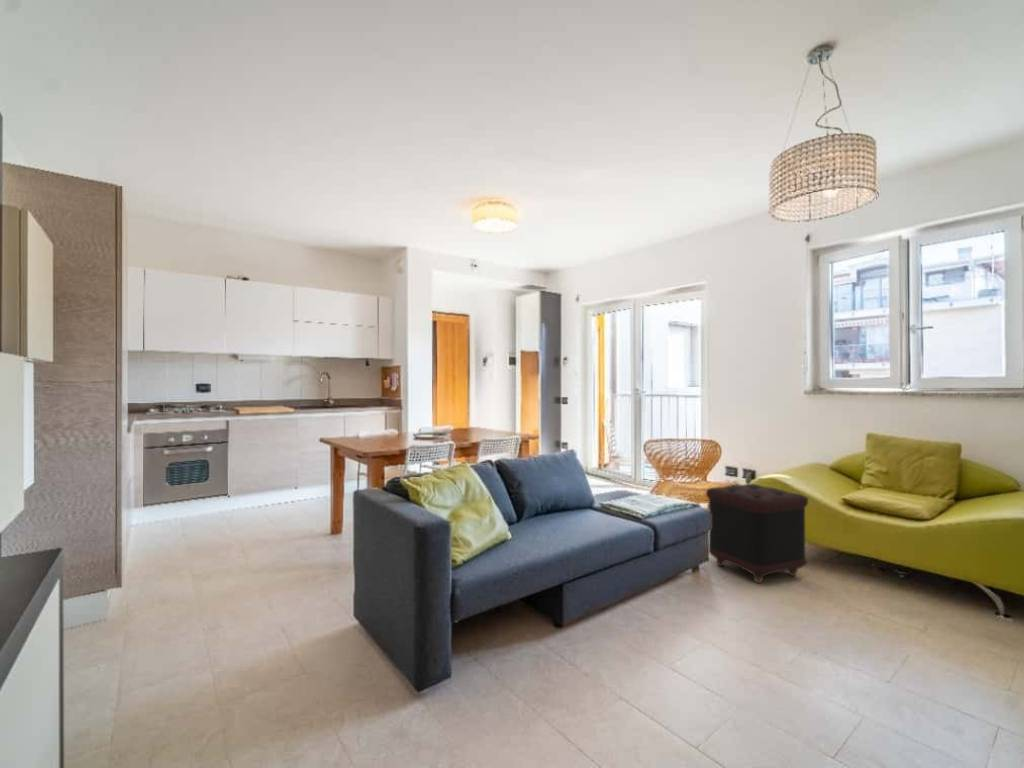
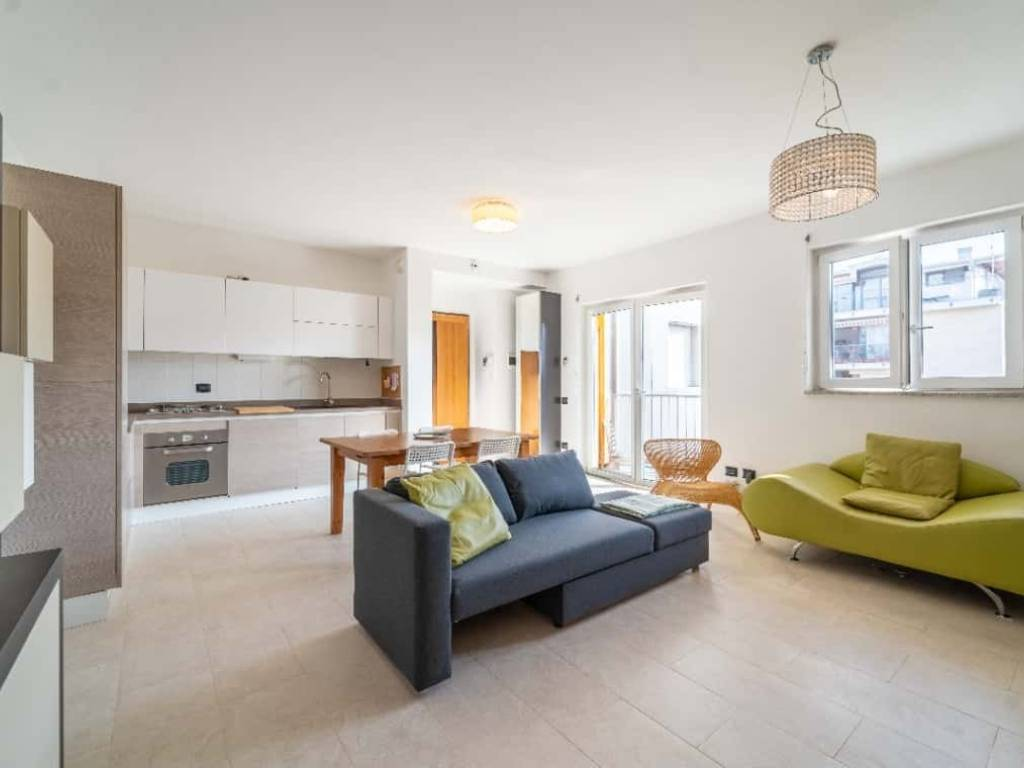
- ottoman (755, 529)
